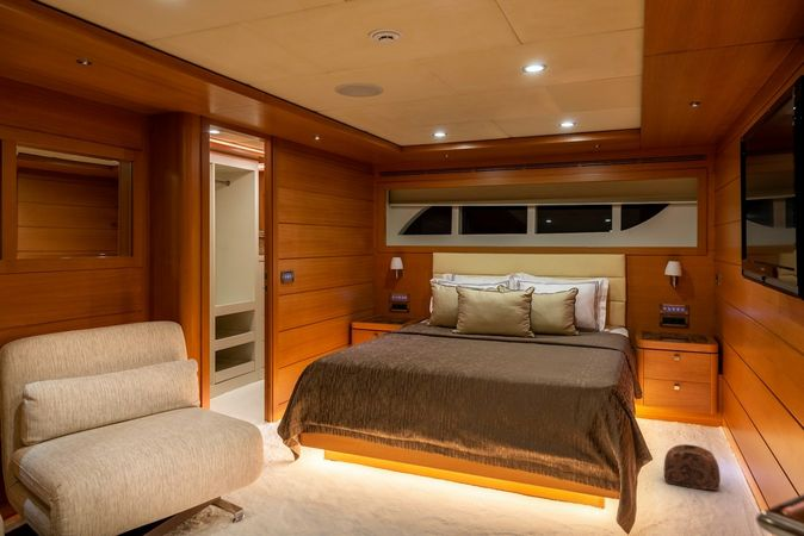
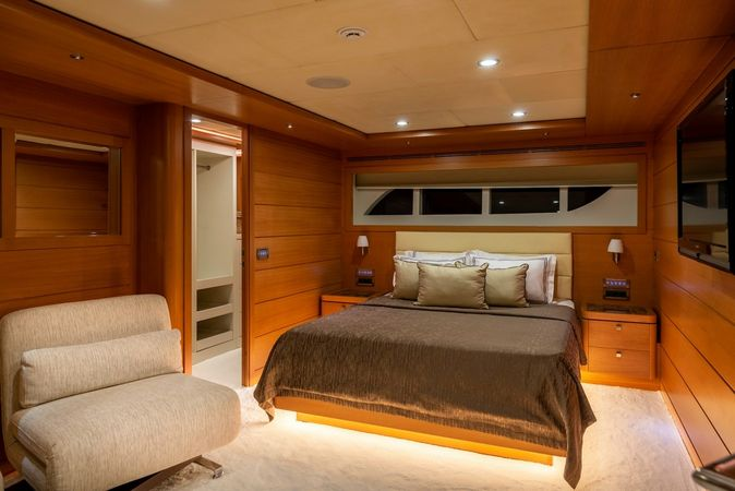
- bag (691, 465)
